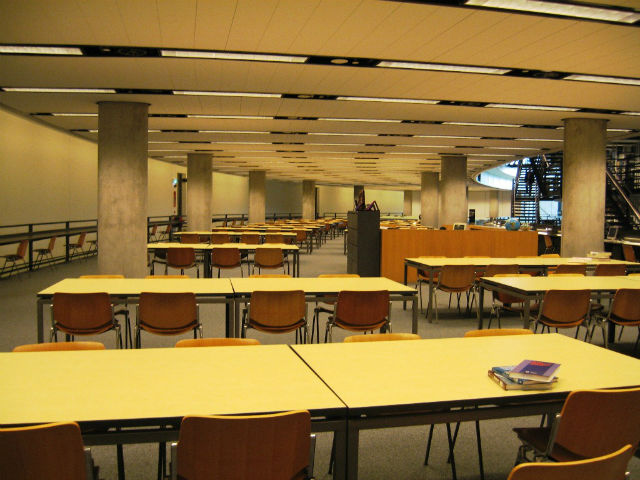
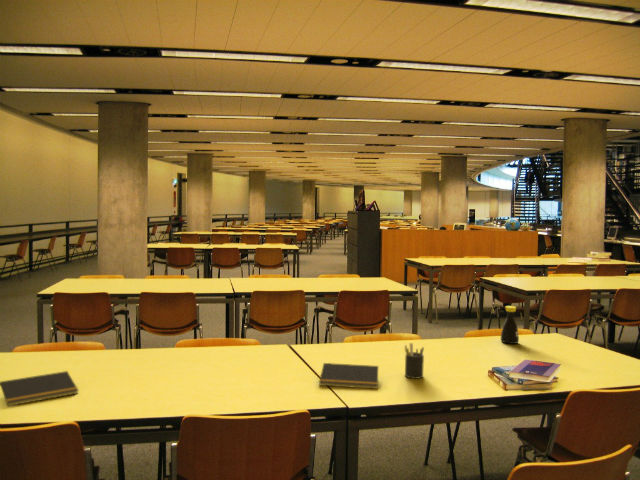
+ bottle (510, 324)
+ notepad (39, 387)
+ pen holder (414, 358)
+ notepad (349, 375)
